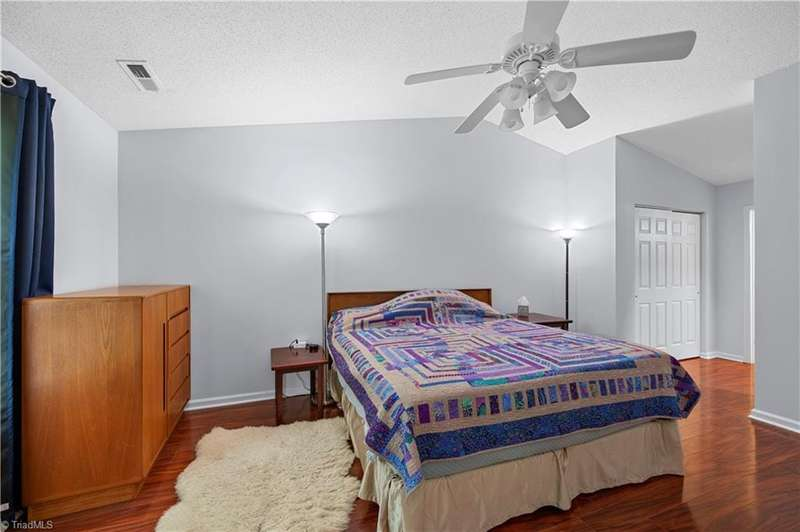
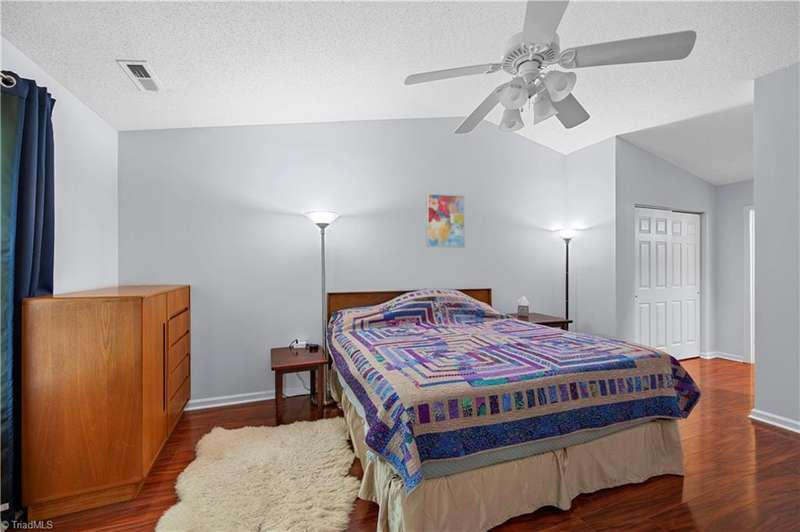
+ wall art (445, 220)
